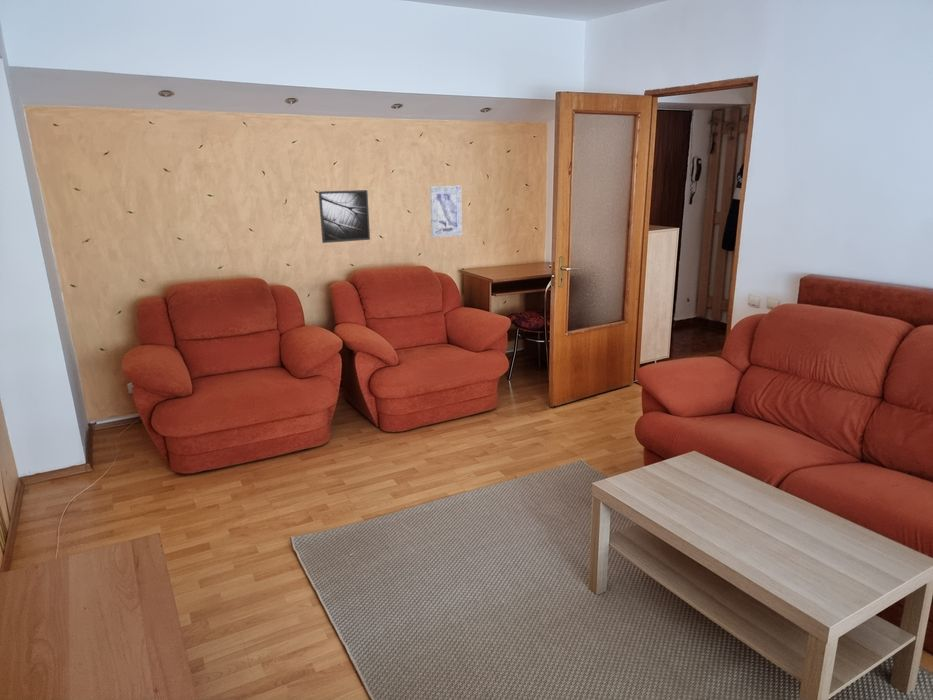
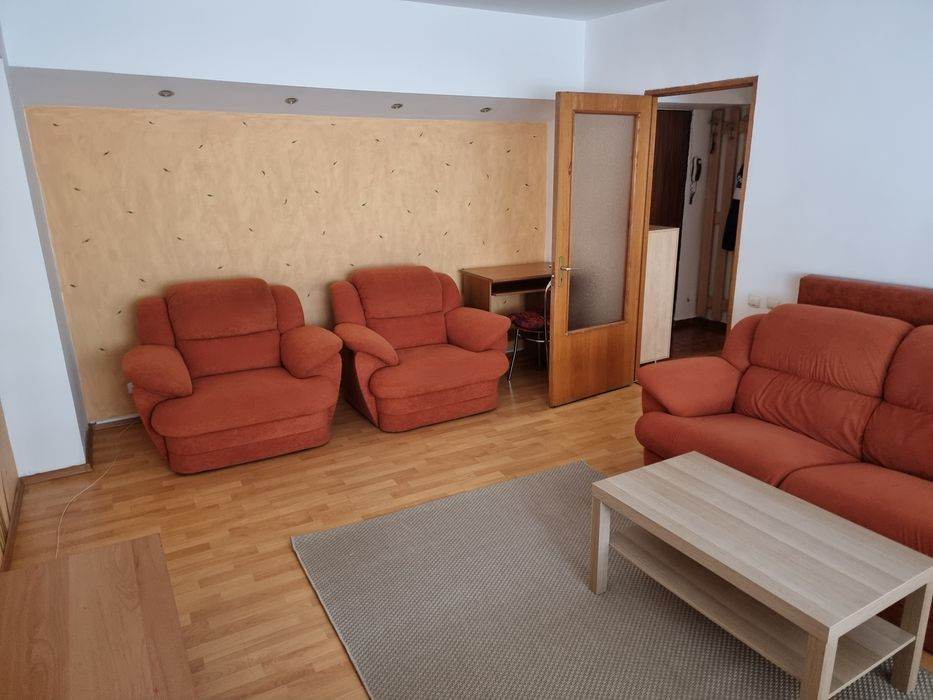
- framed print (345, 216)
- wall art (446, 211)
